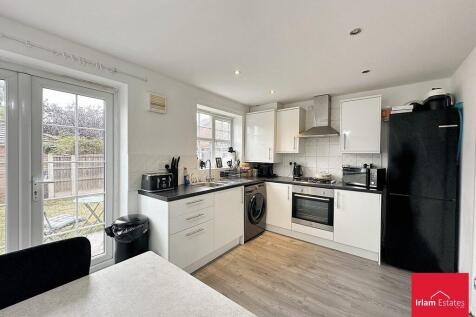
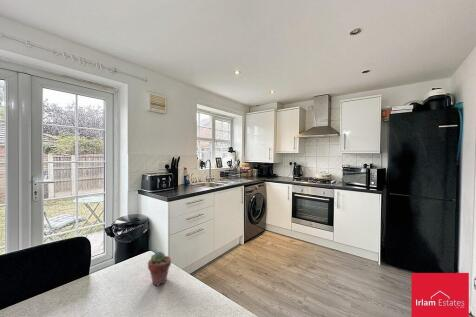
+ potted succulent (159, 266)
